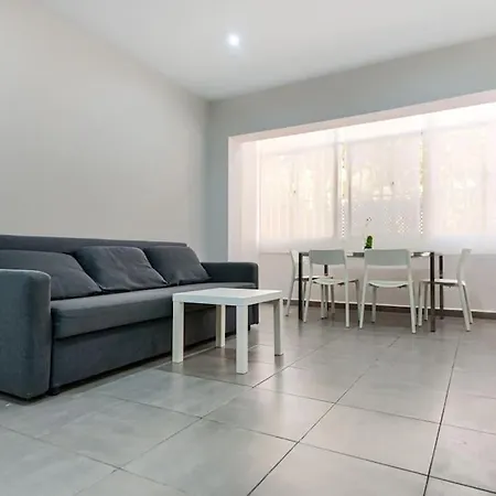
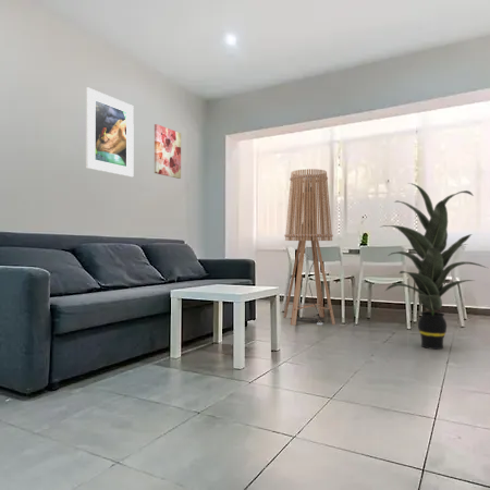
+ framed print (111, 135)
+ wall art (168, 152)
+ floor lamp (311, 246)
+ indoor plant (425, 264)
